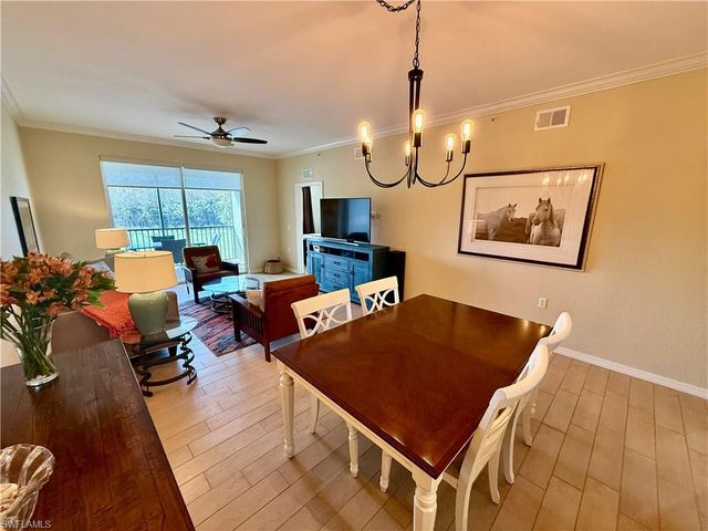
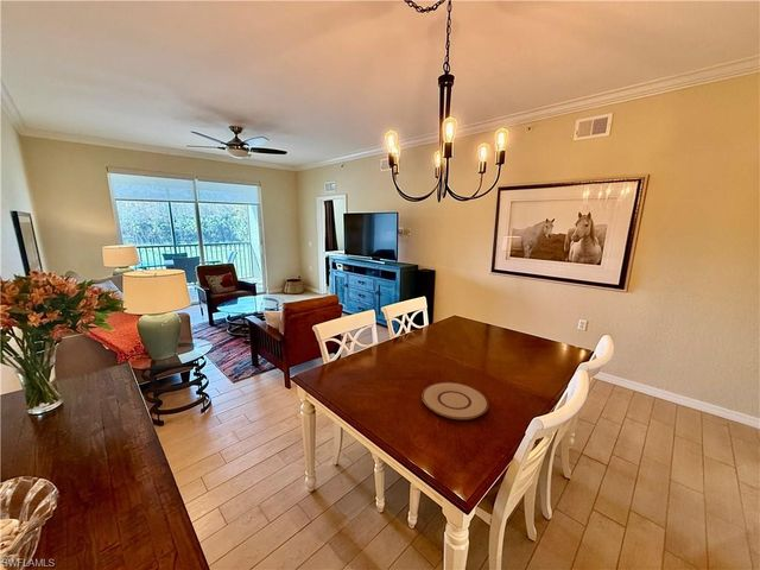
+ plate (454, 399)
